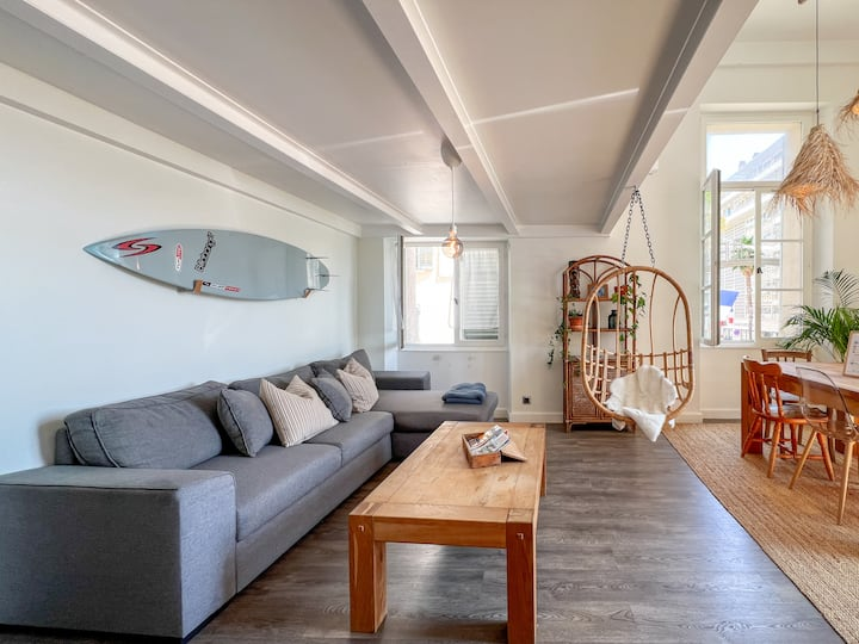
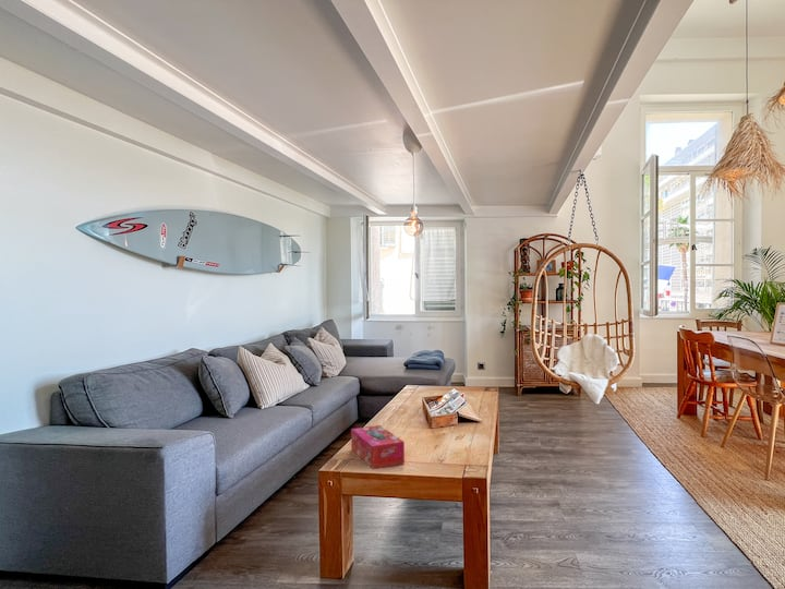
+ tissue box (376, 445)
